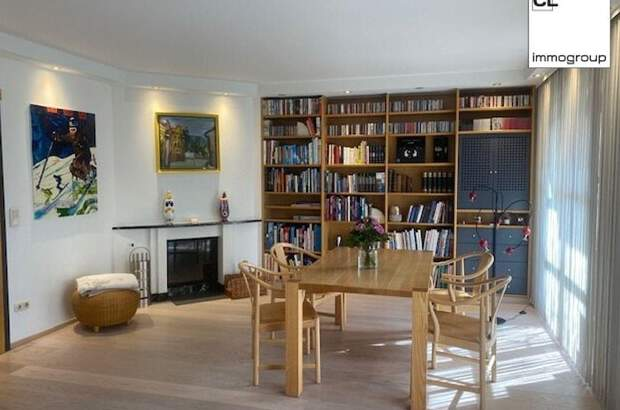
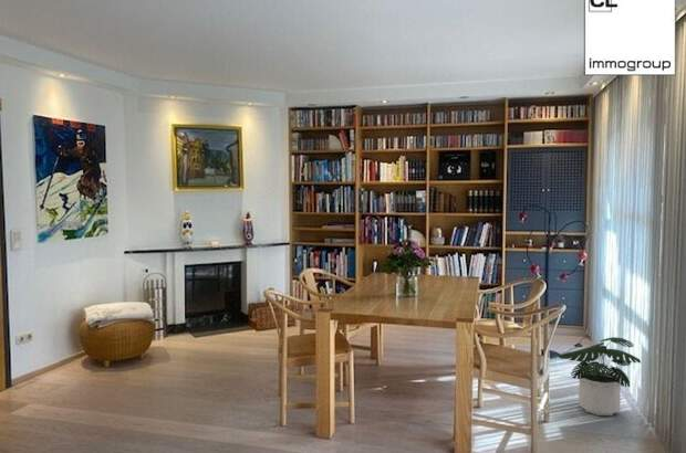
+ potted plant (597, 375)
